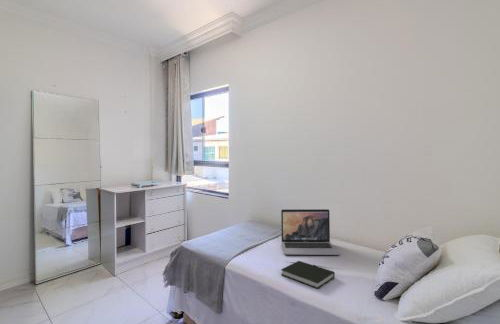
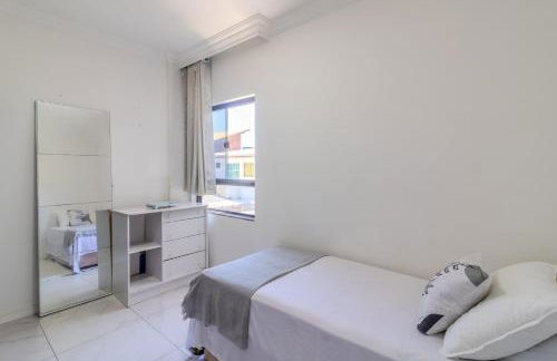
- book (307, 273)
- laptop (308, 230)
